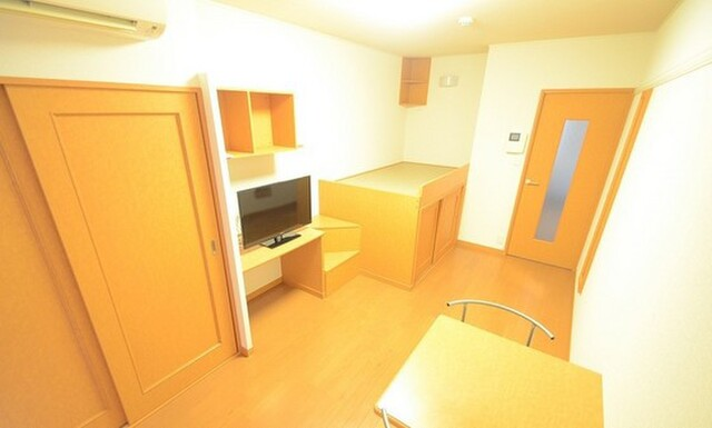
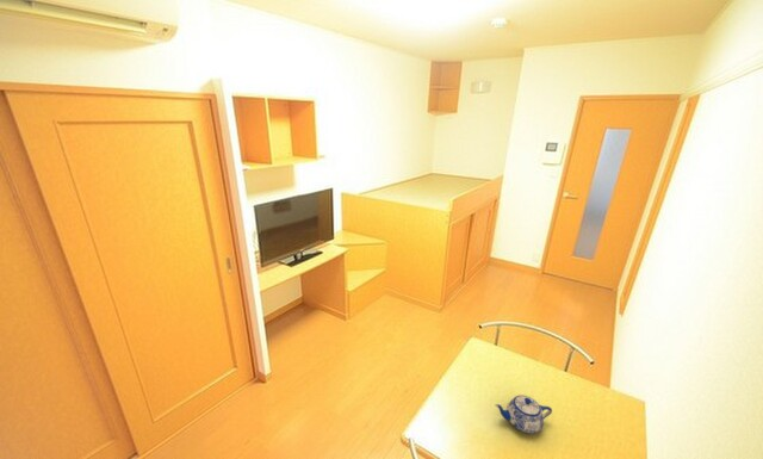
+ teapot (522, 410)
